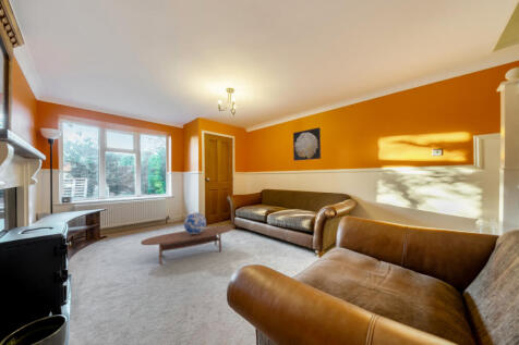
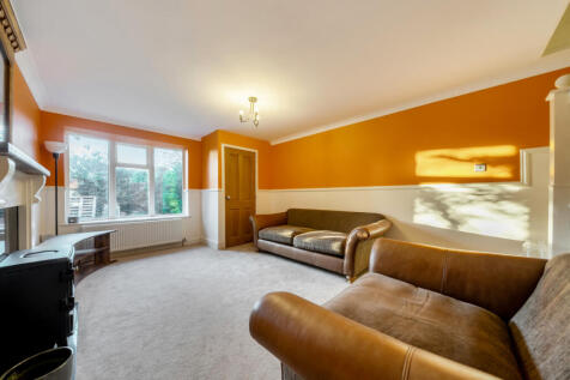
- decorative globe (195, 223)
- wall art (305, 145)
- coffee table (191, 243)
